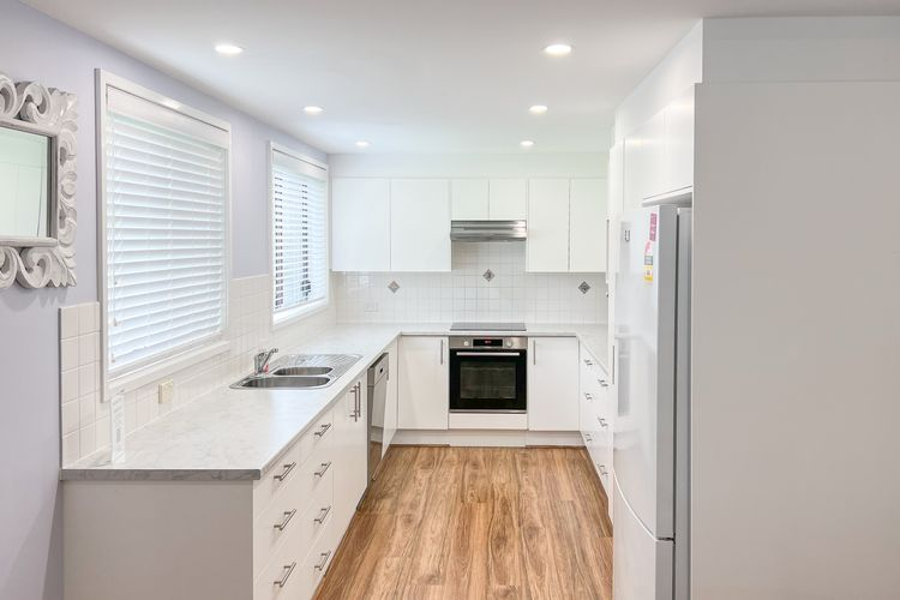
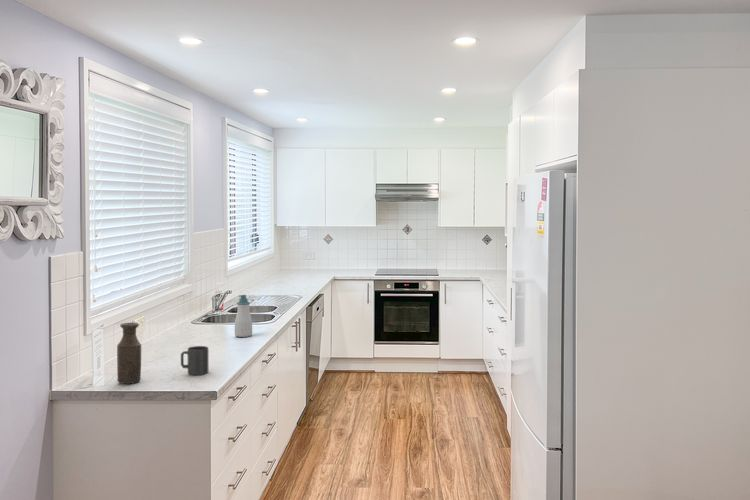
+ bottle (129, 352)
+ soap bottle (243, 315)
+ mug (194, 360)
